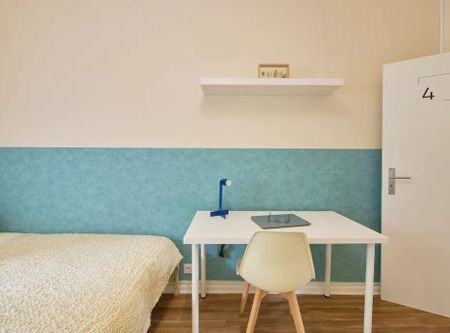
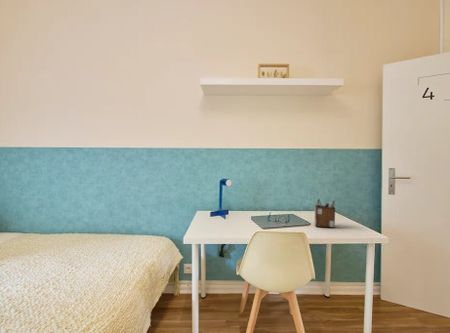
+ desk organizer (324, 212)
